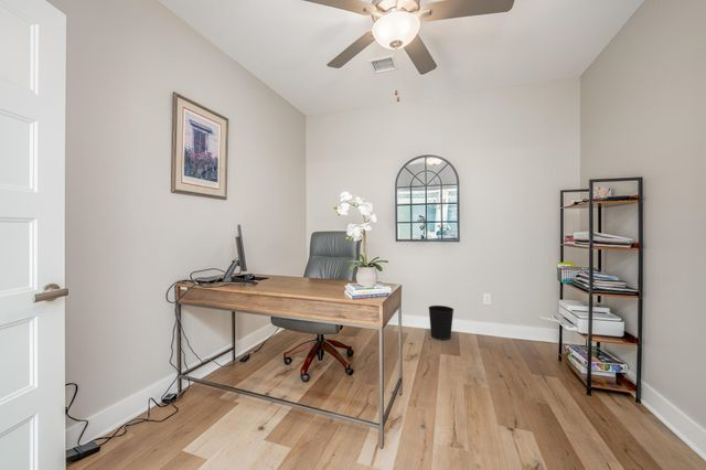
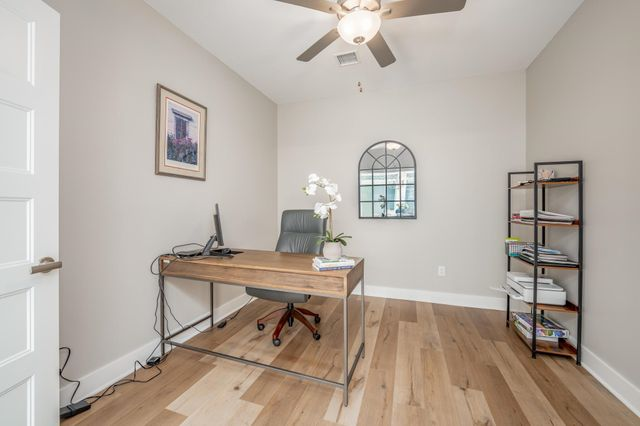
- wastebasket (440, 322)
